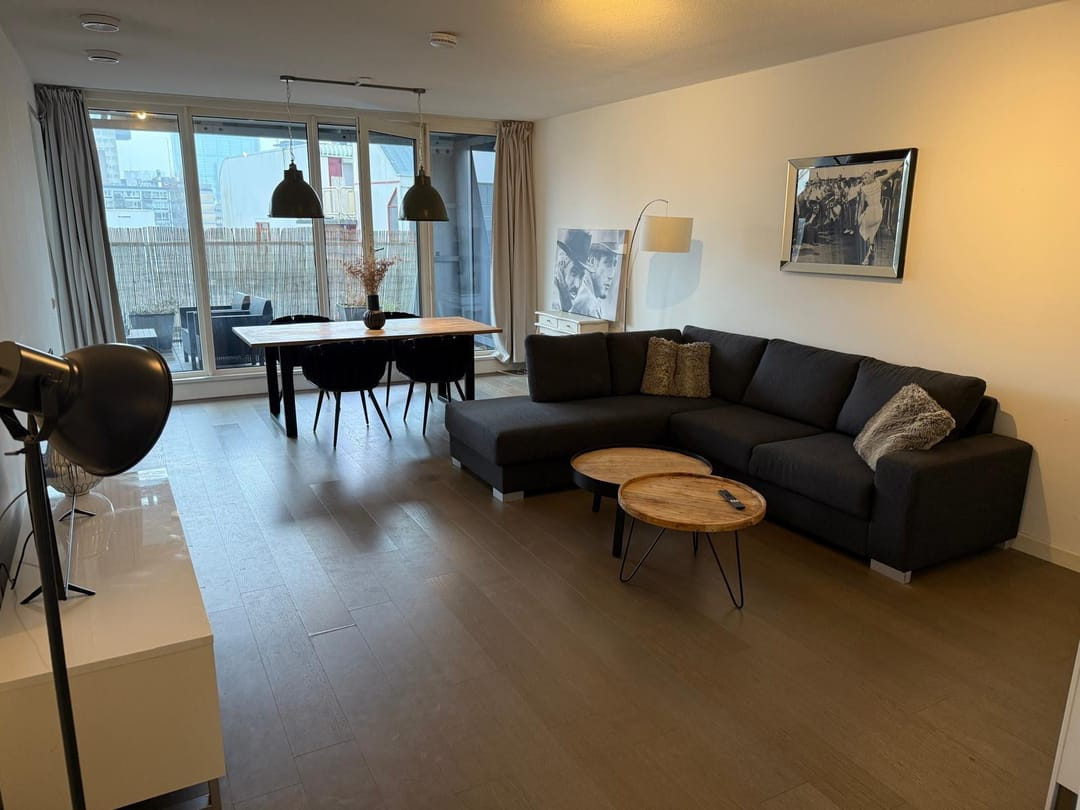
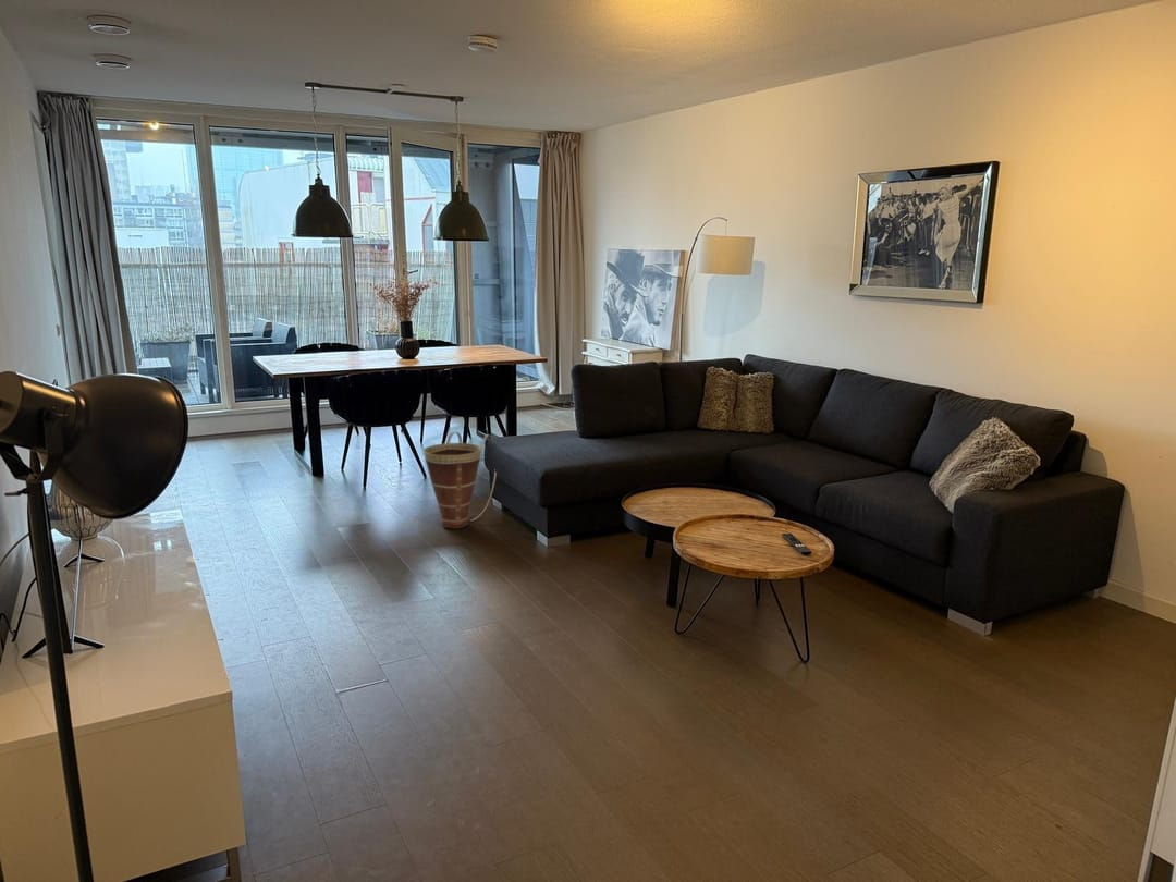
+ basket (462, 478)
